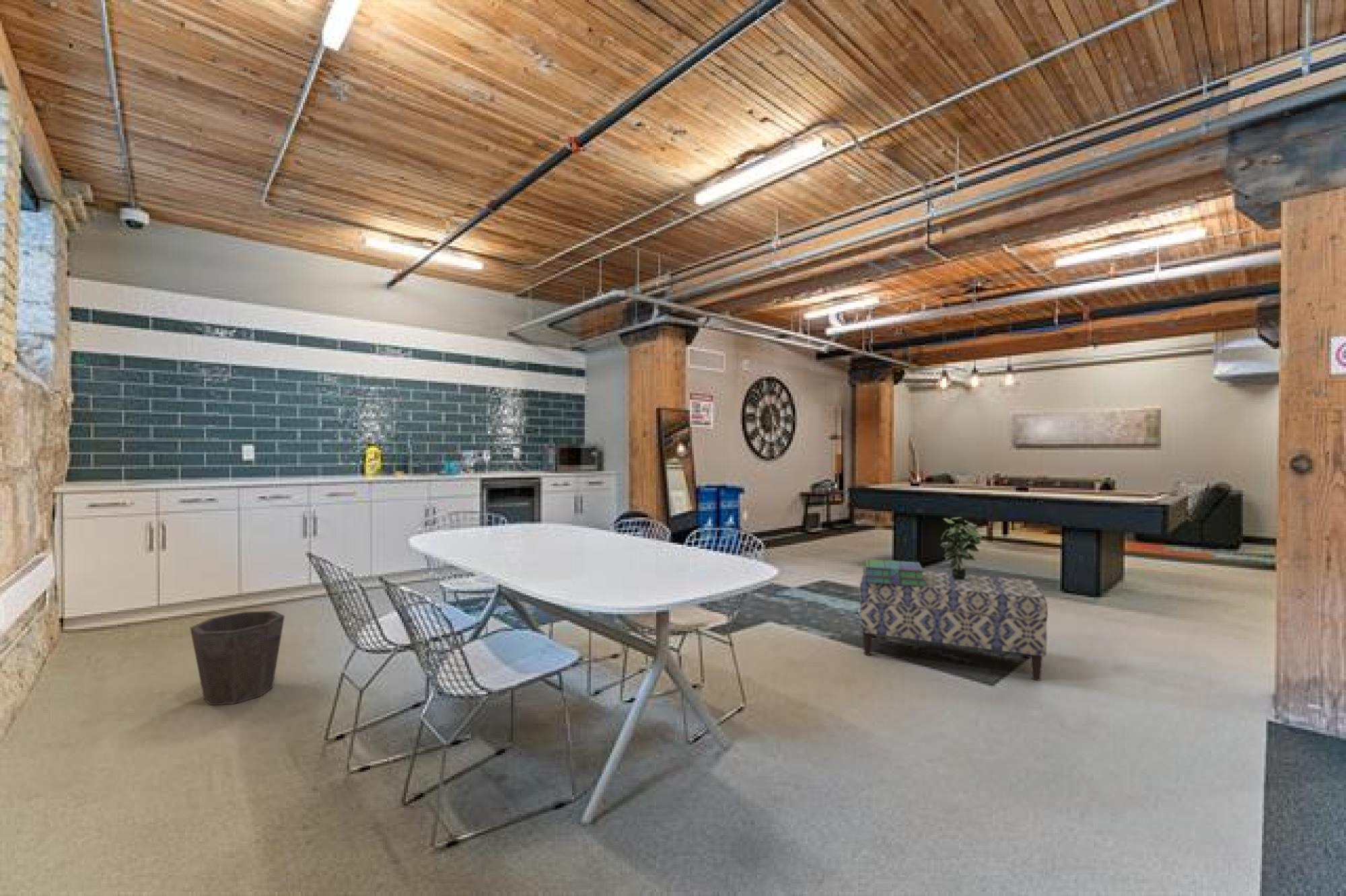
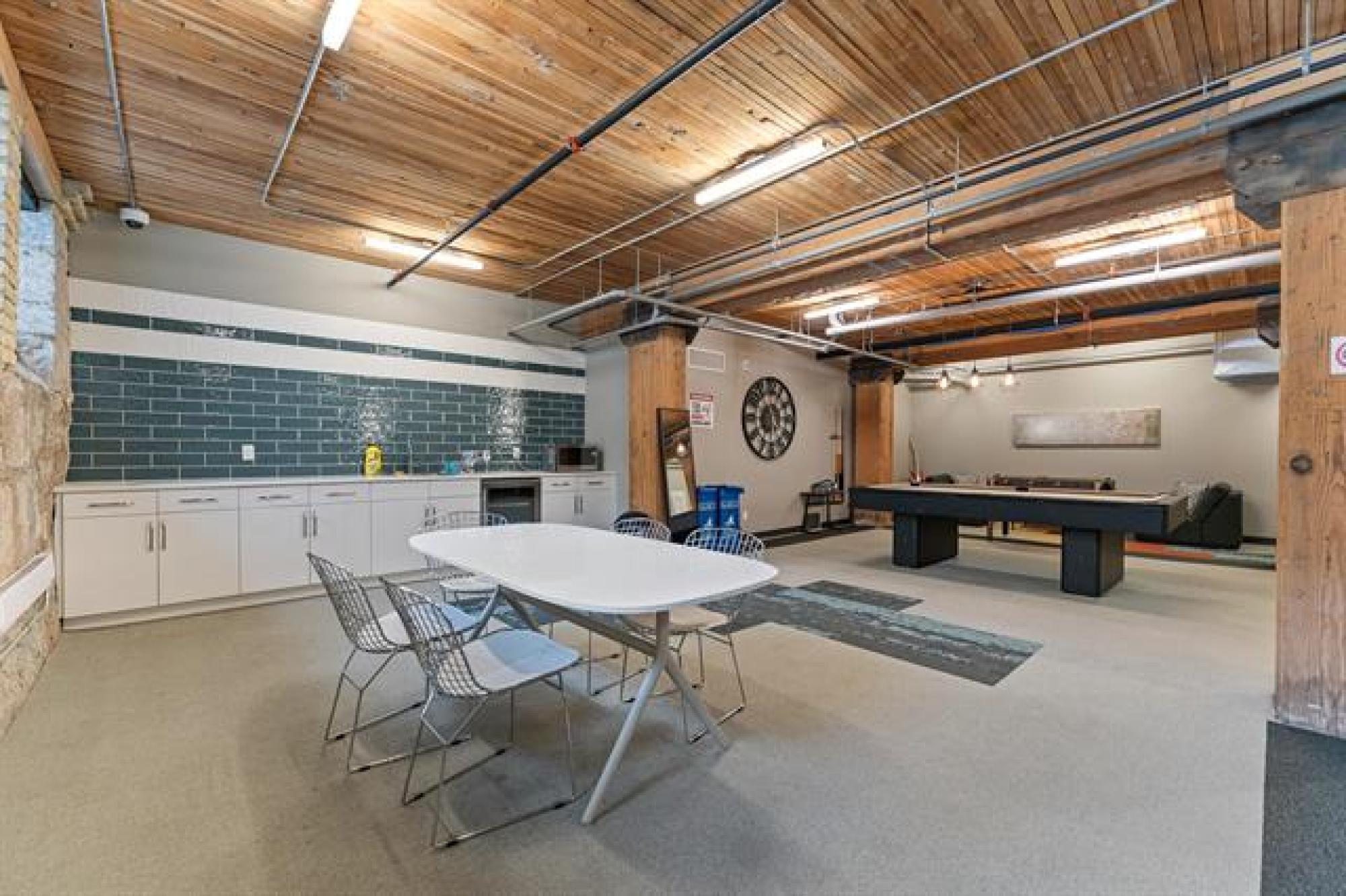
- waste bin (239, 657)
- bench (946, 618)
- potted plant (961, 548)
- stack of books (892, 571)
